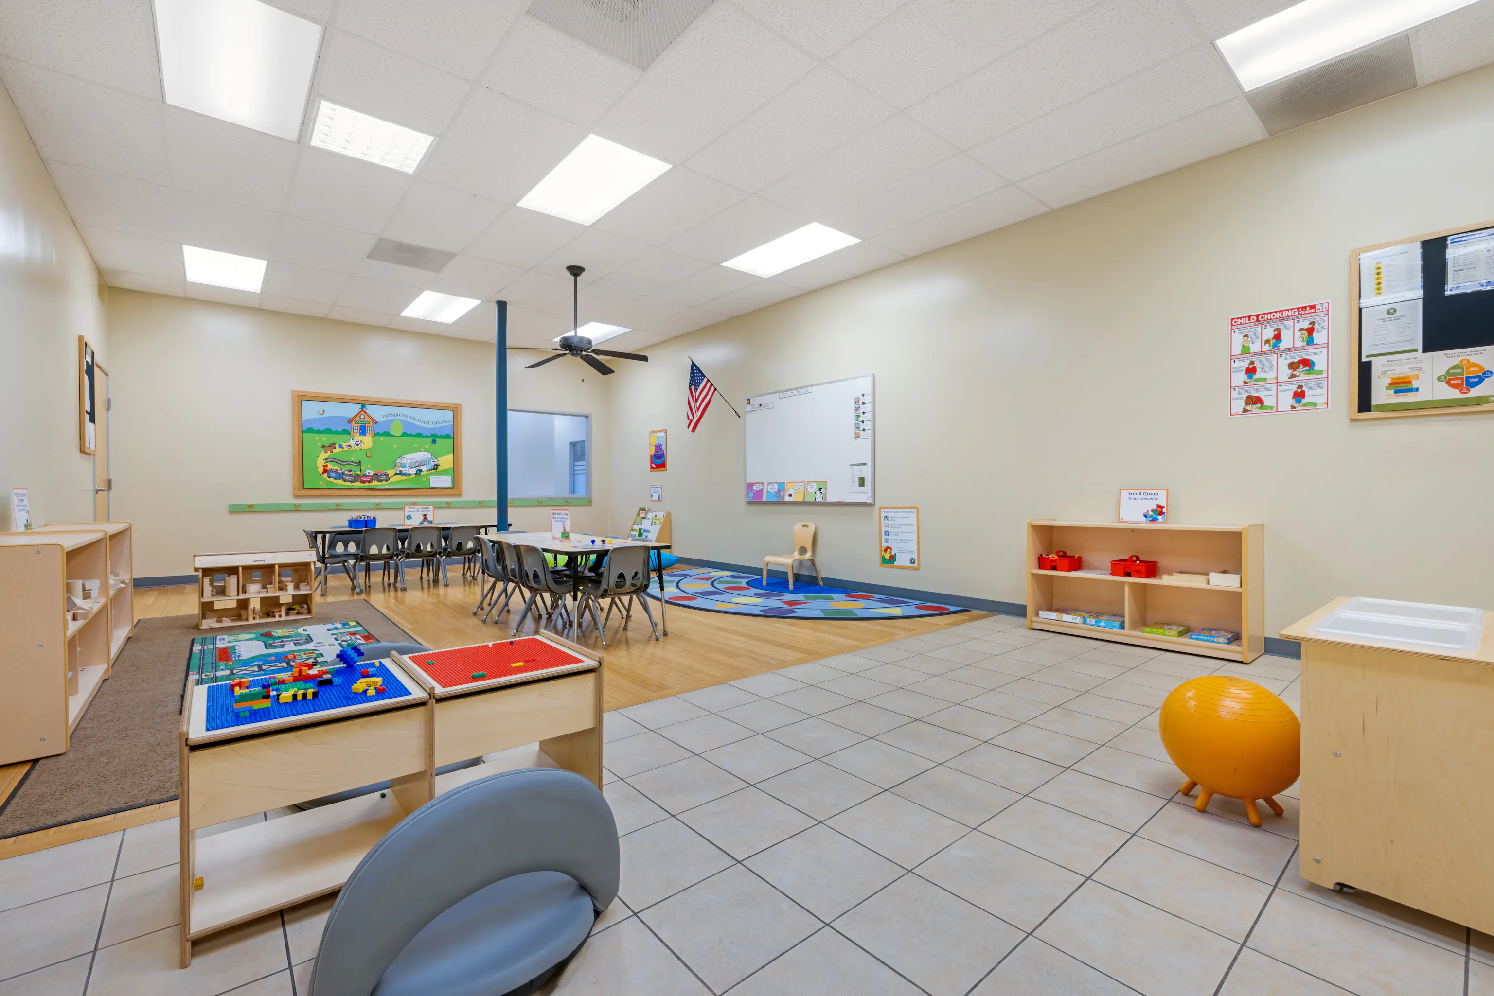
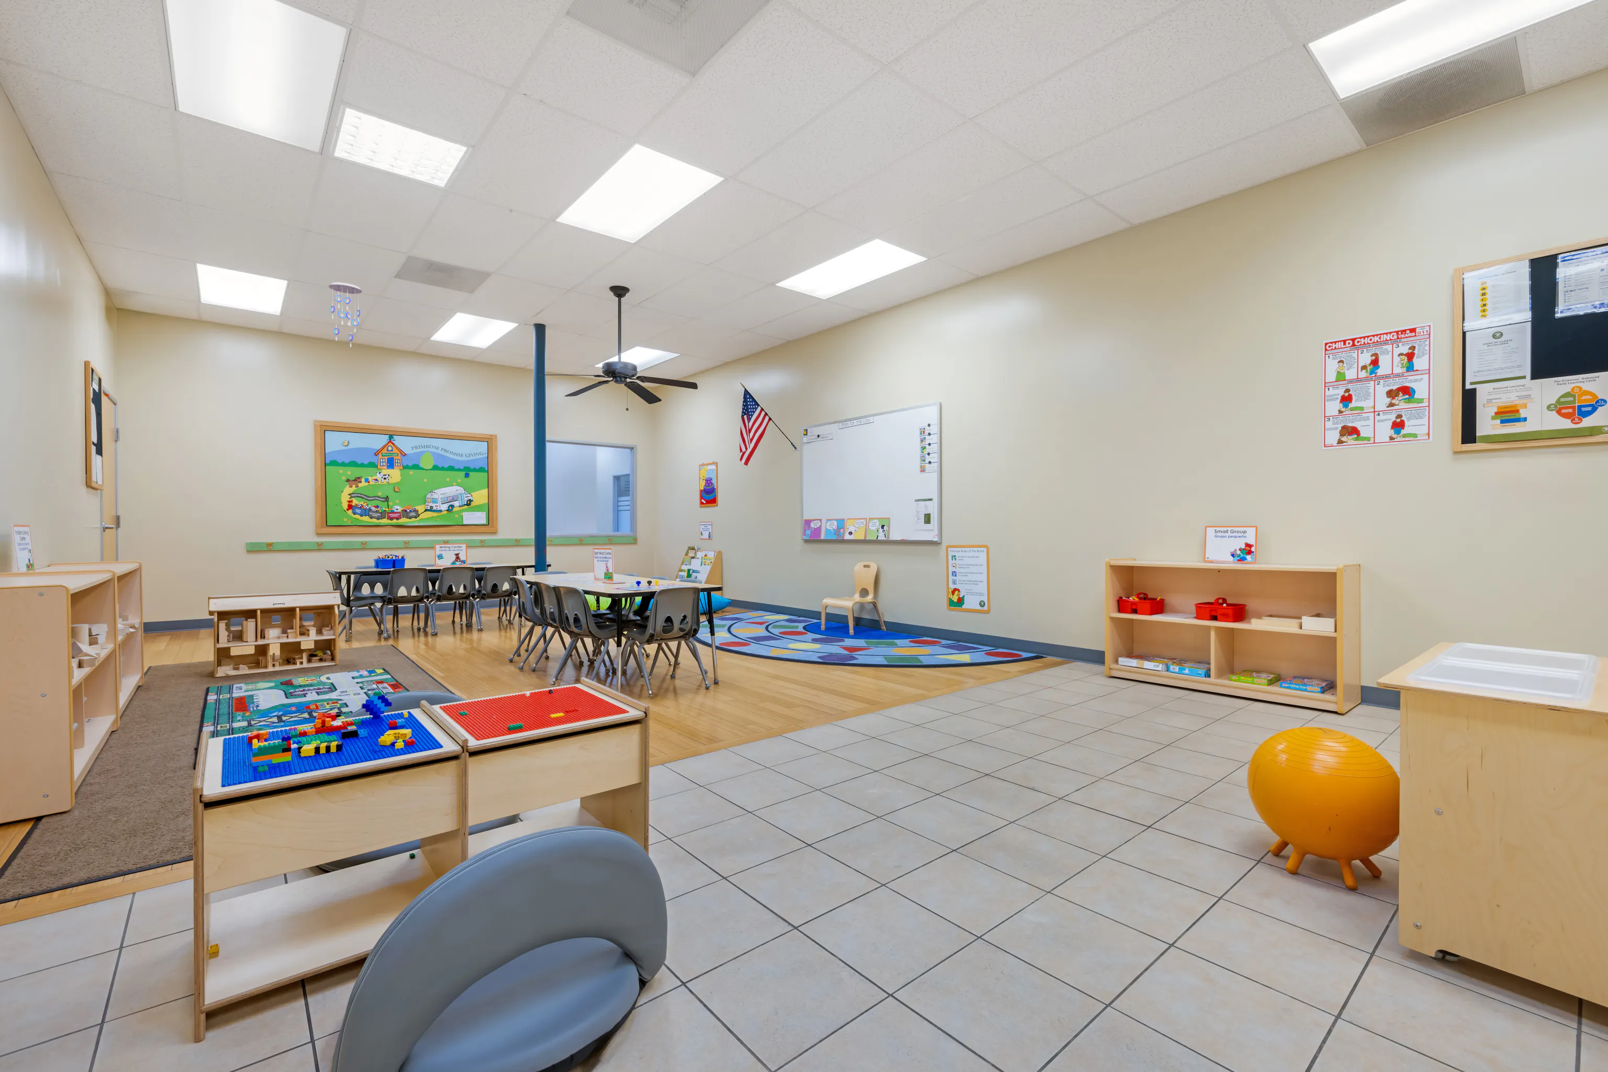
+ ceiling mobile (346, 316)
